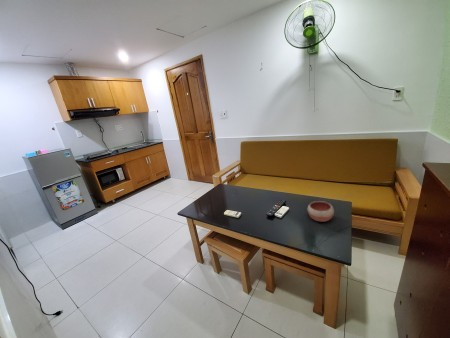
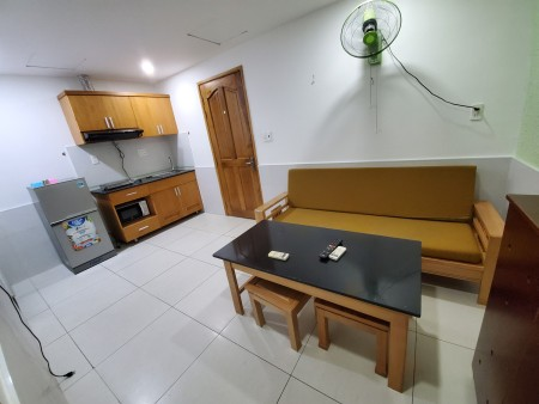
- bowl (320, 212)
